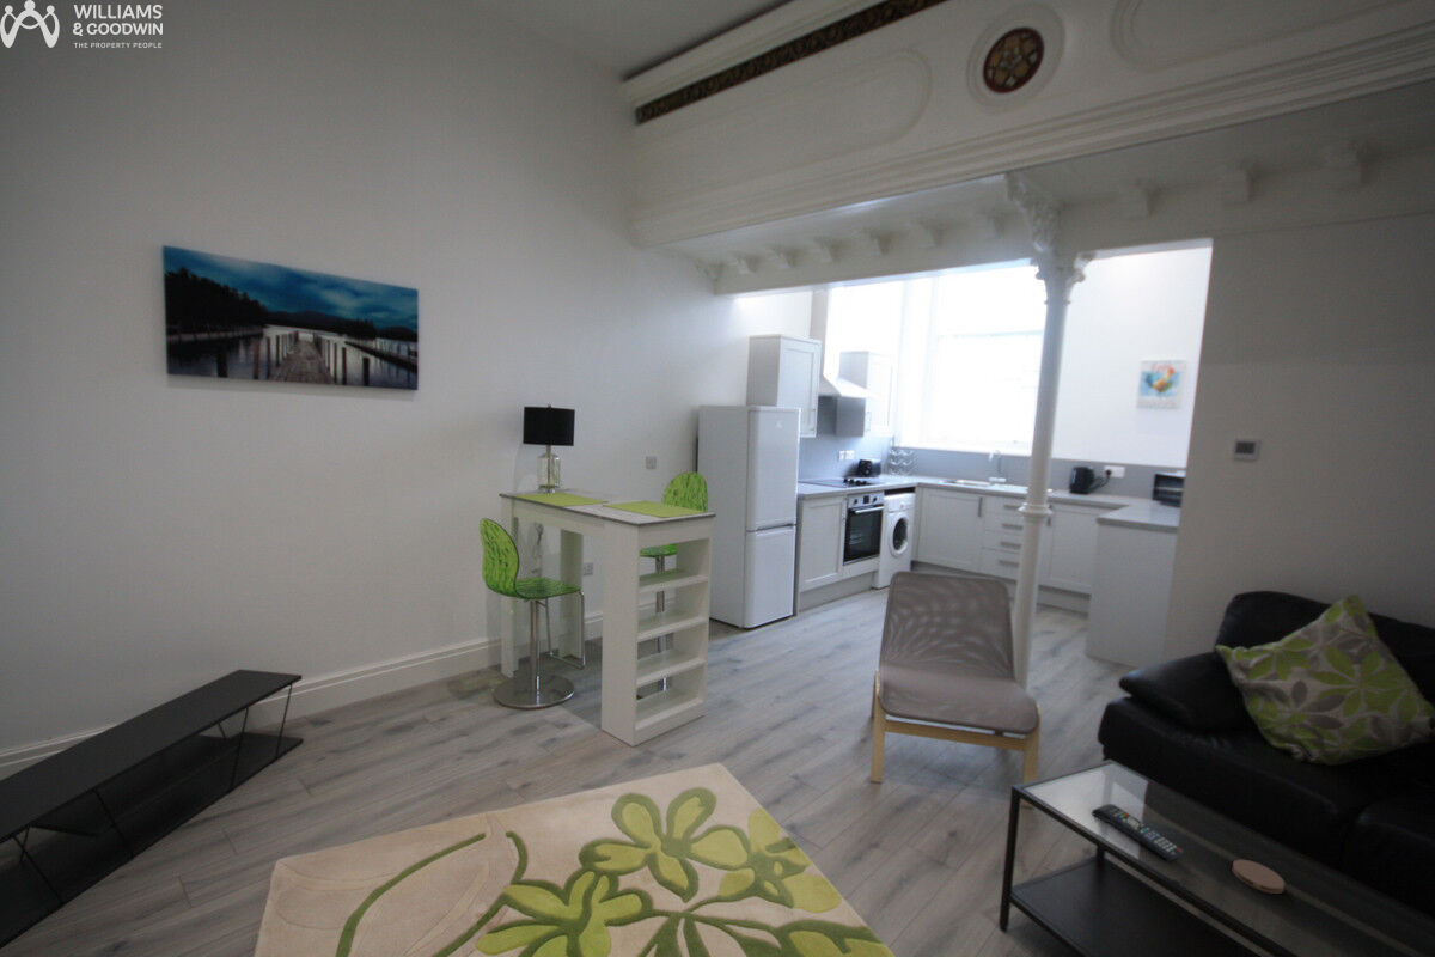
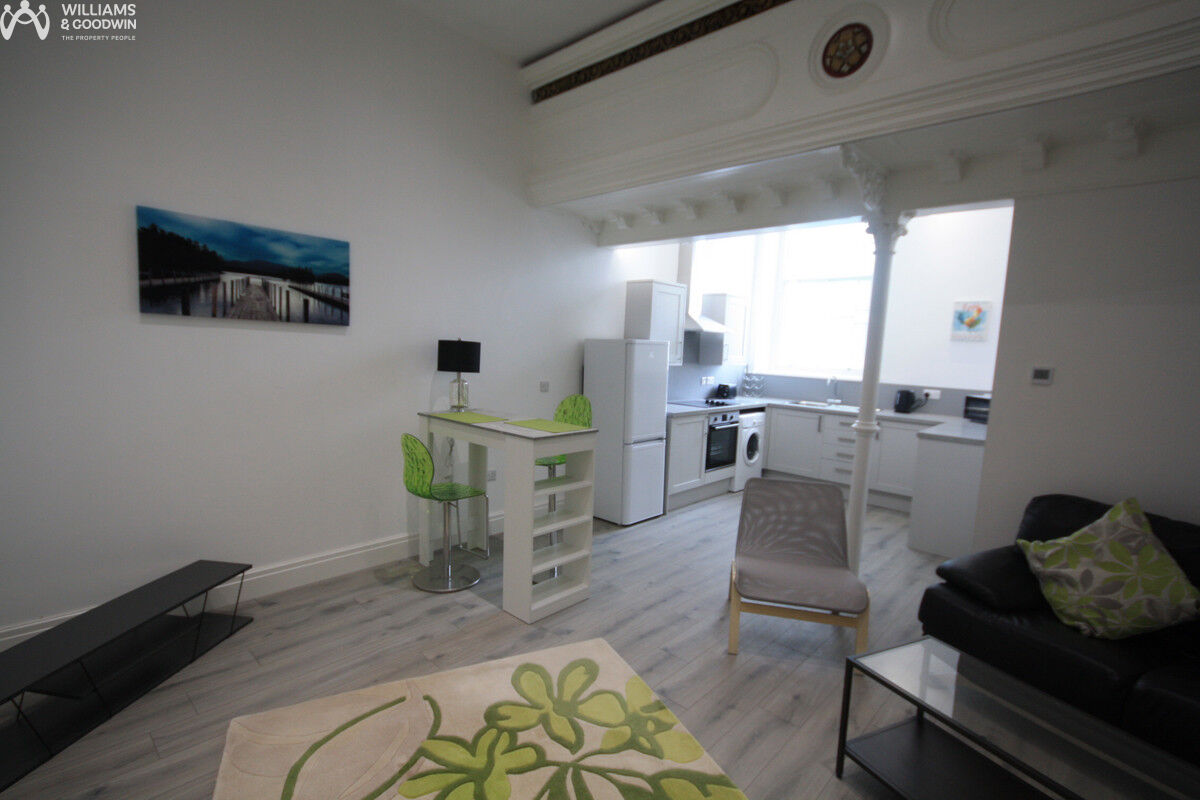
- coaster (1257, 876)
- remote control (1136, 829)
